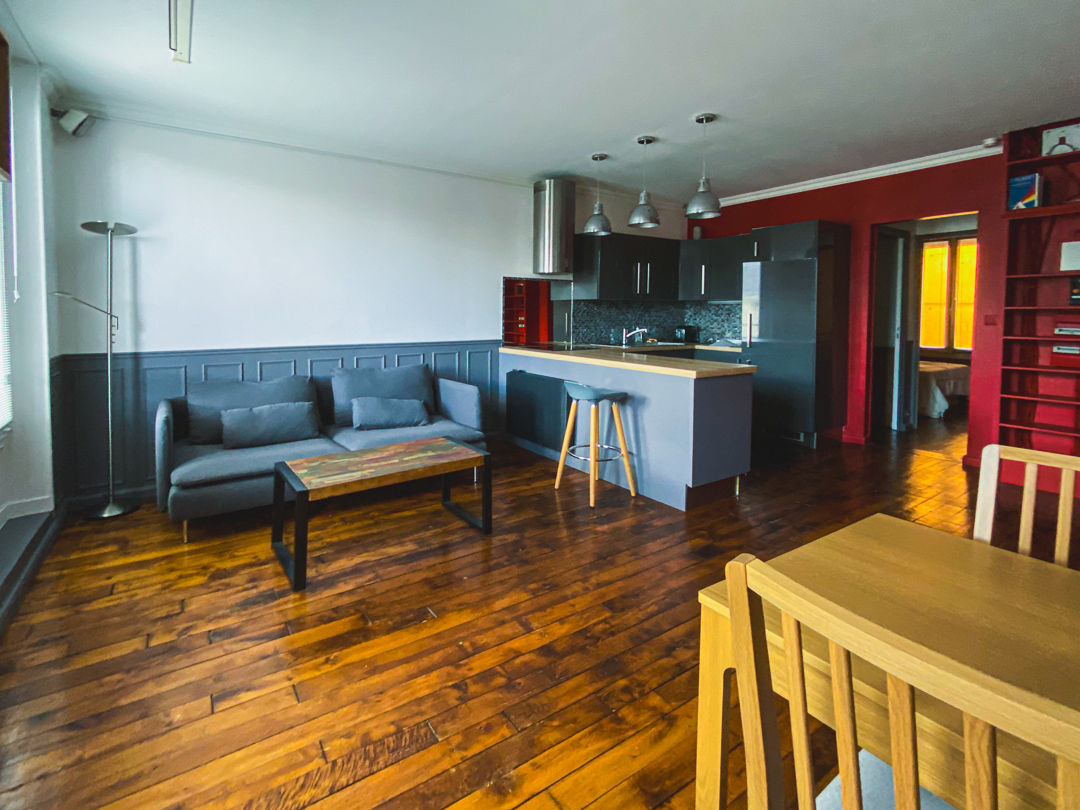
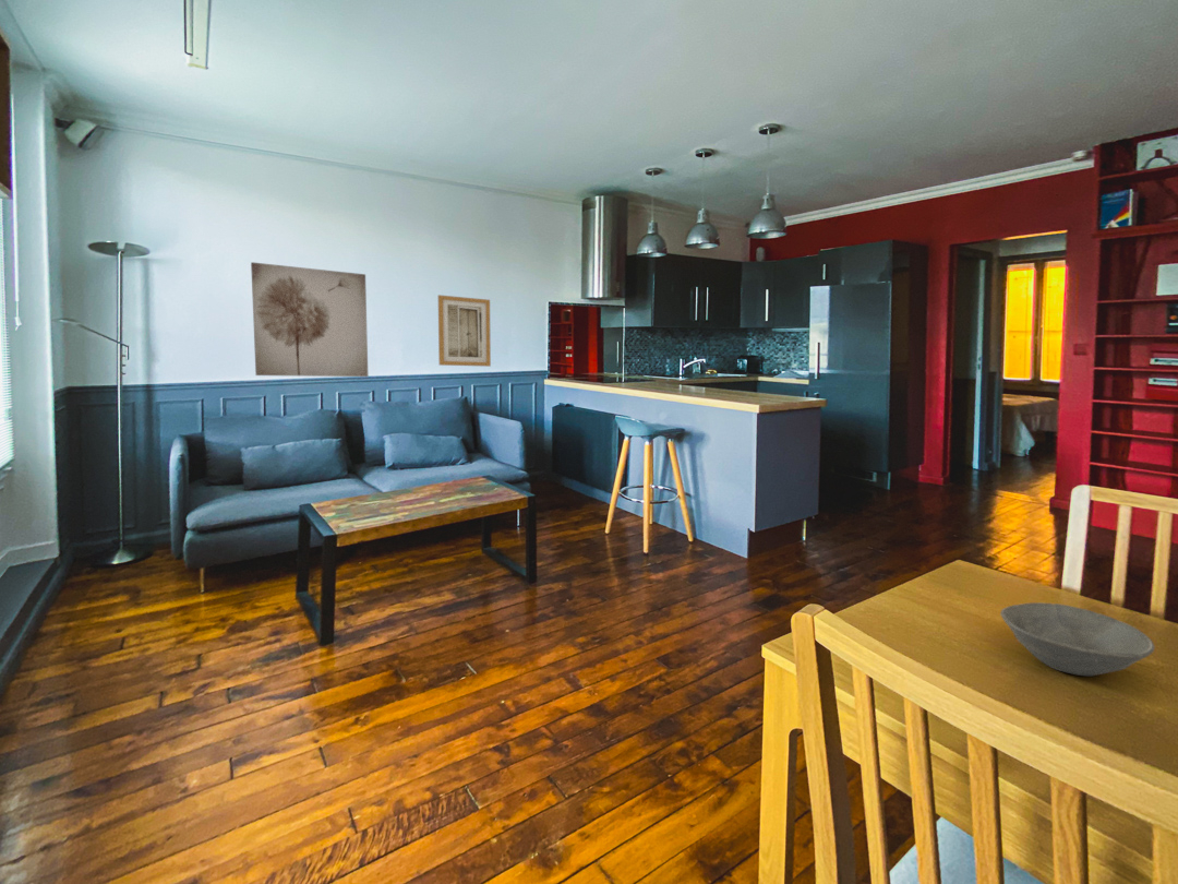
+ bowl (1072, 644)
+ wall art (465, 332)
+ wall art (312, 322)
